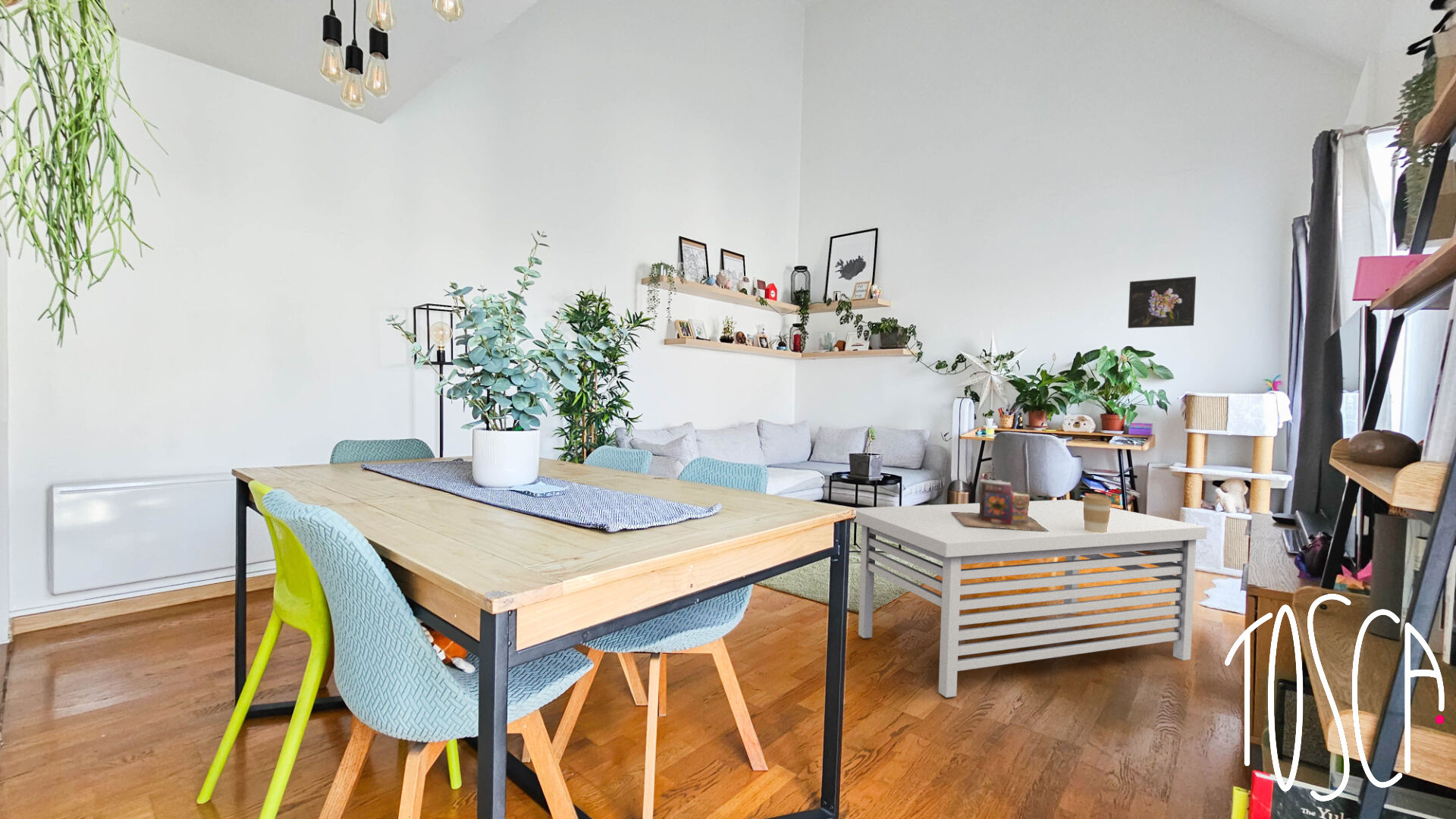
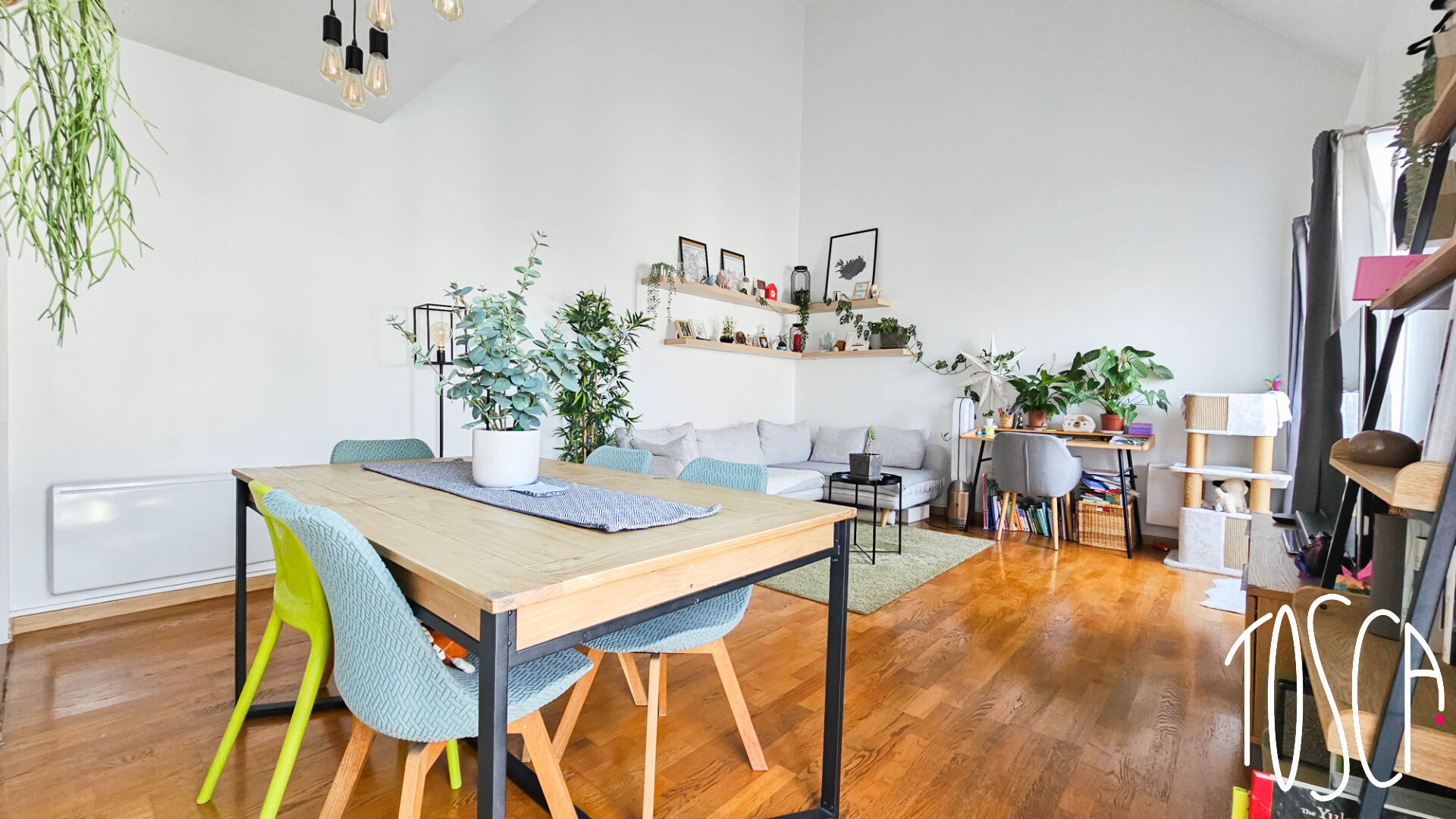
- books (998, 500)
- coffee cup (1096, 512)
- coffee table (1018, 582)
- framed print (1161, 303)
